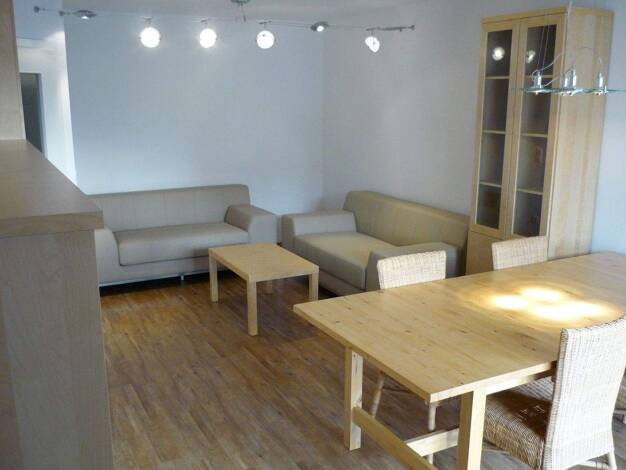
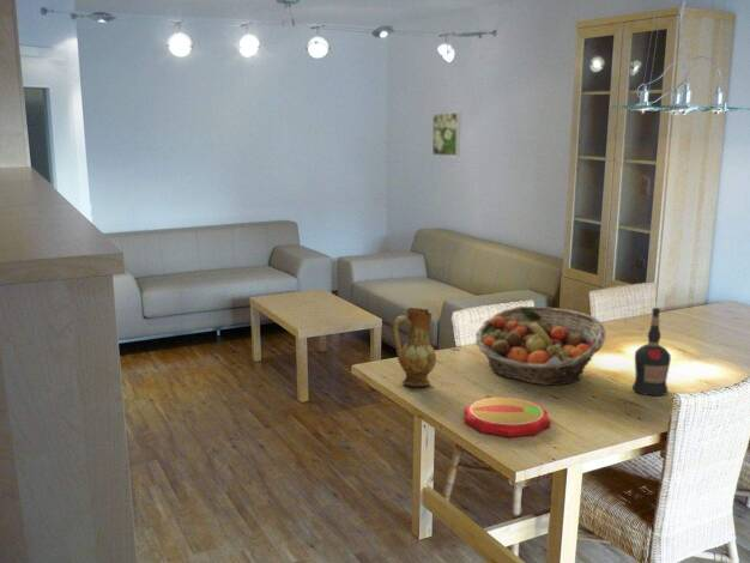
+ plate (506, 413)
+ liquor bottle (653, 349)
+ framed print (446, 134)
+ fruit basket (538, 344)
+ ceramic jug (415, 347)
